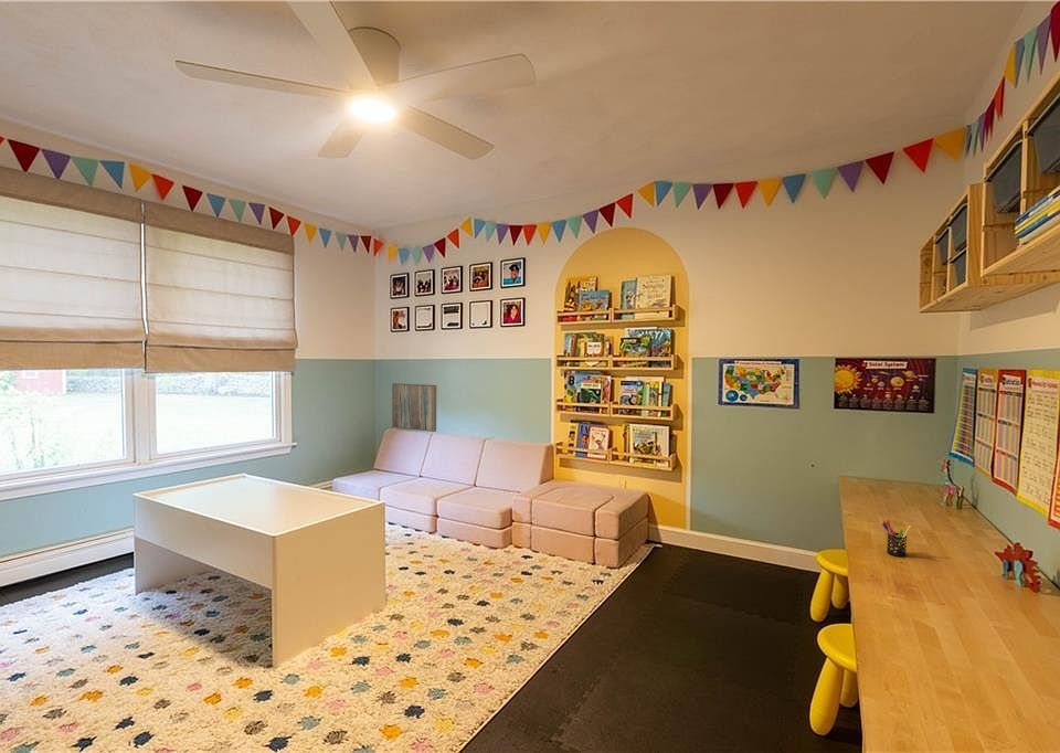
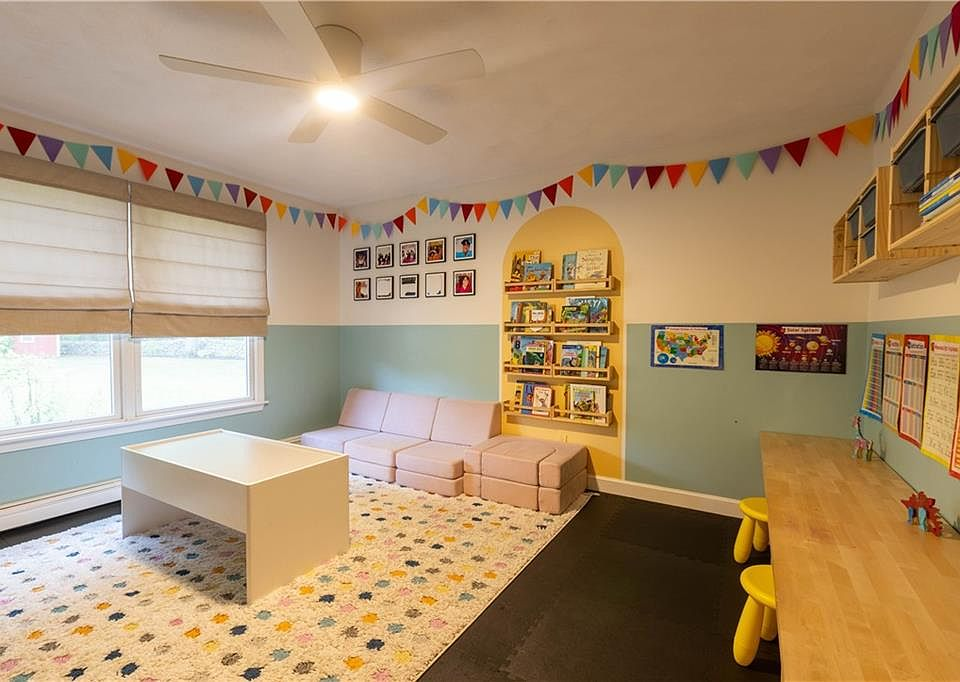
- pen holder (897, 538)
- wall art (413, 406)
